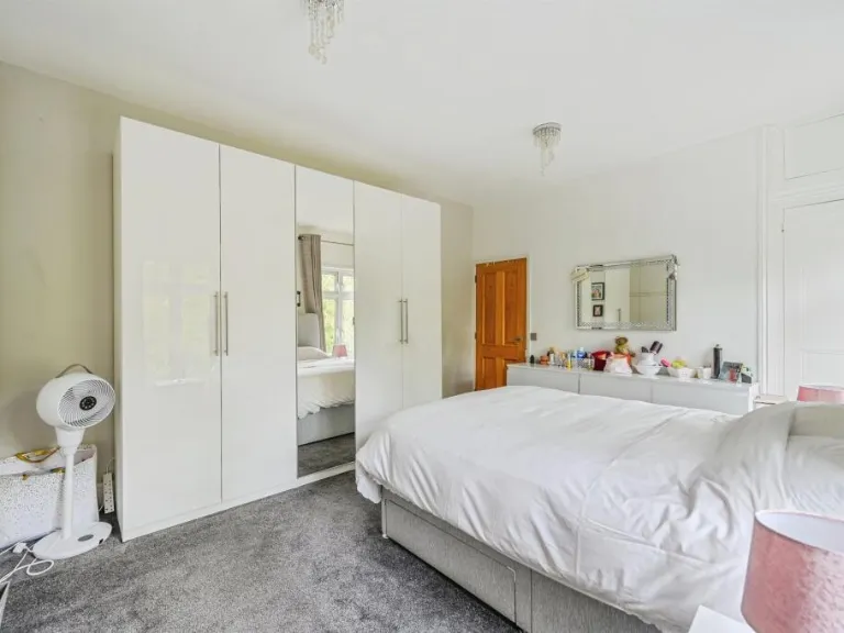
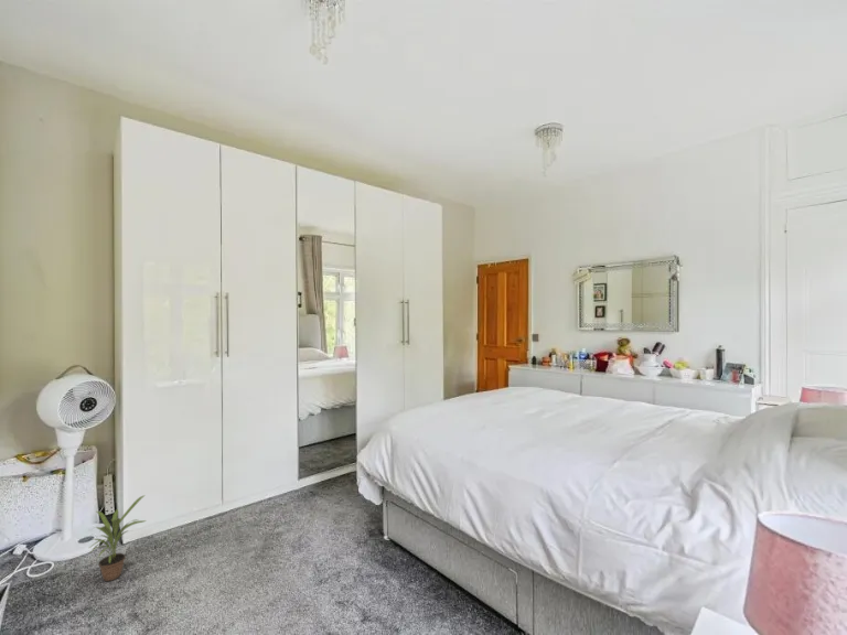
+ potted plant (112, 542)
